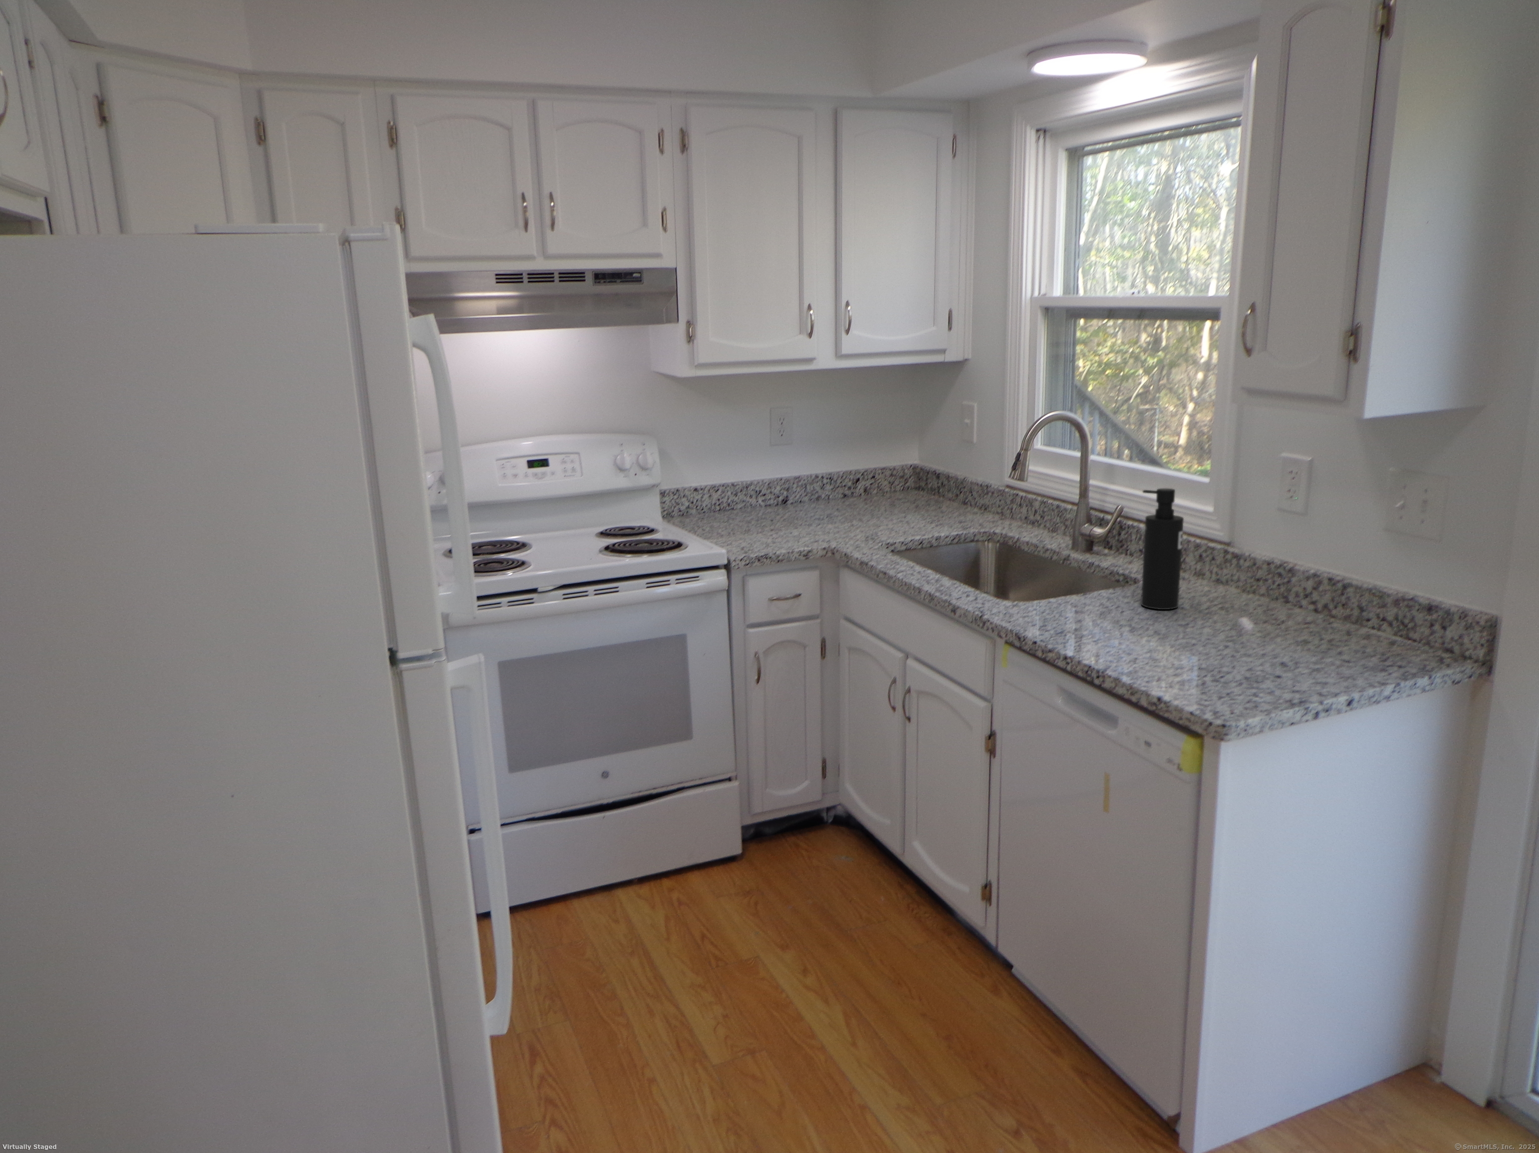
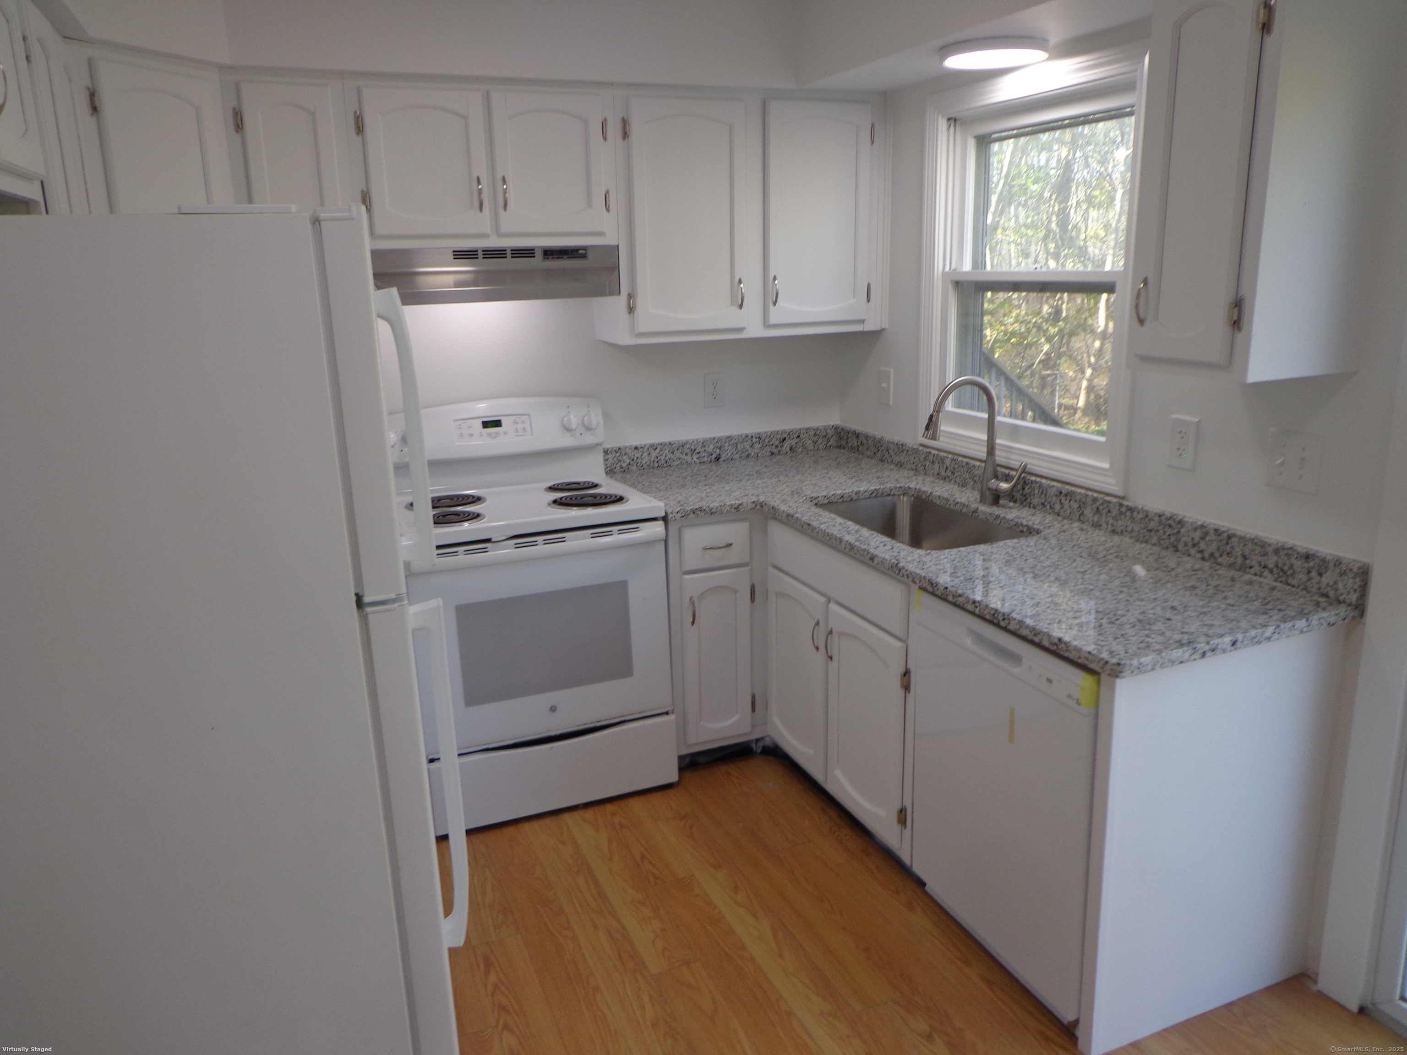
- soap dispenser (1161, 547)
